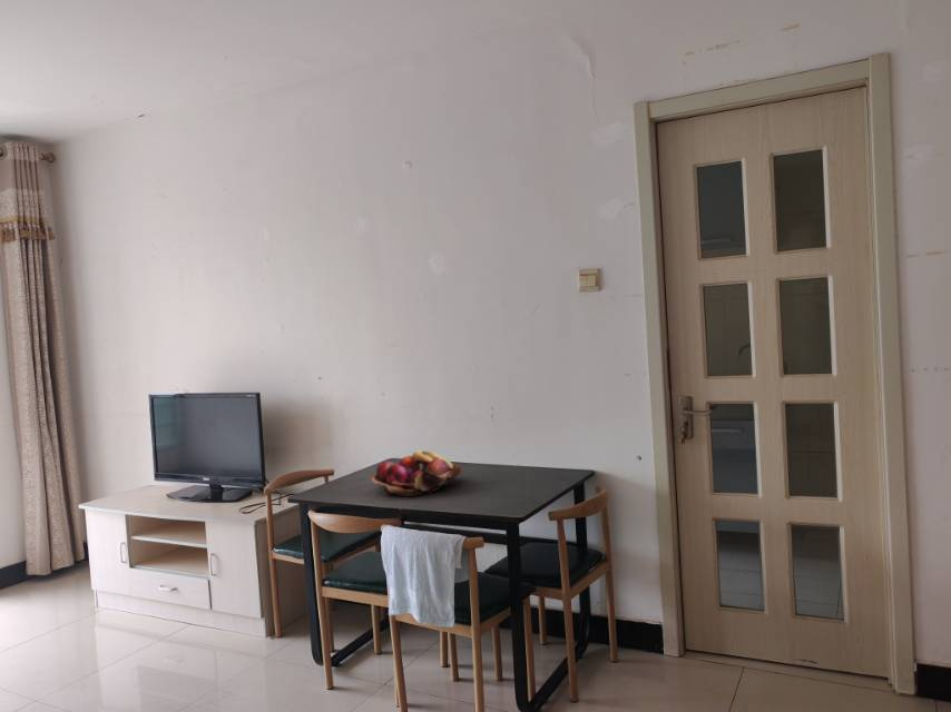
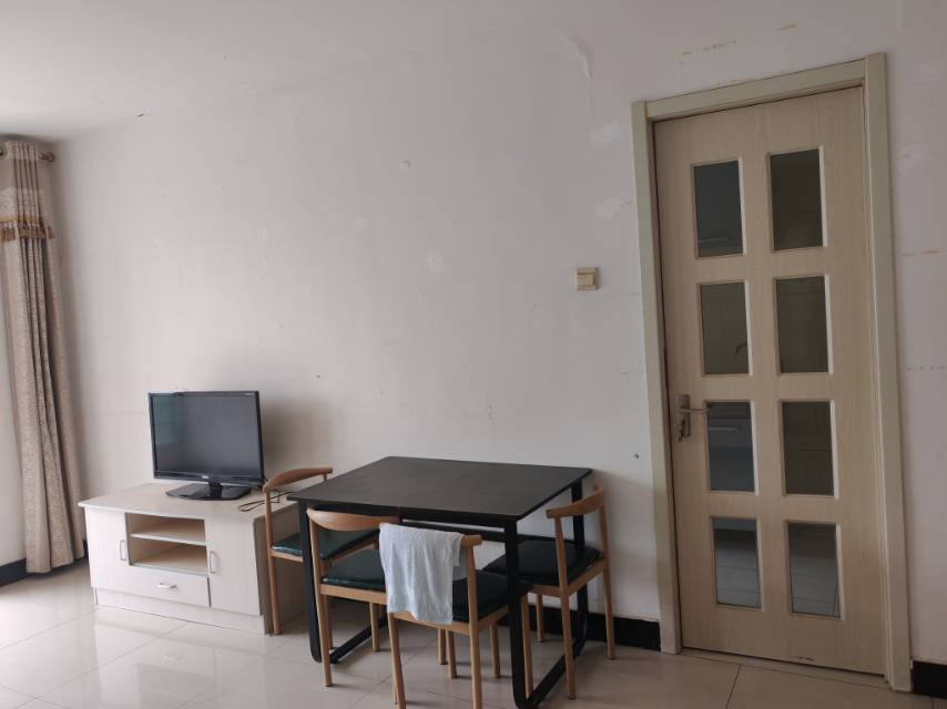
- fruit basket (418, 471)
